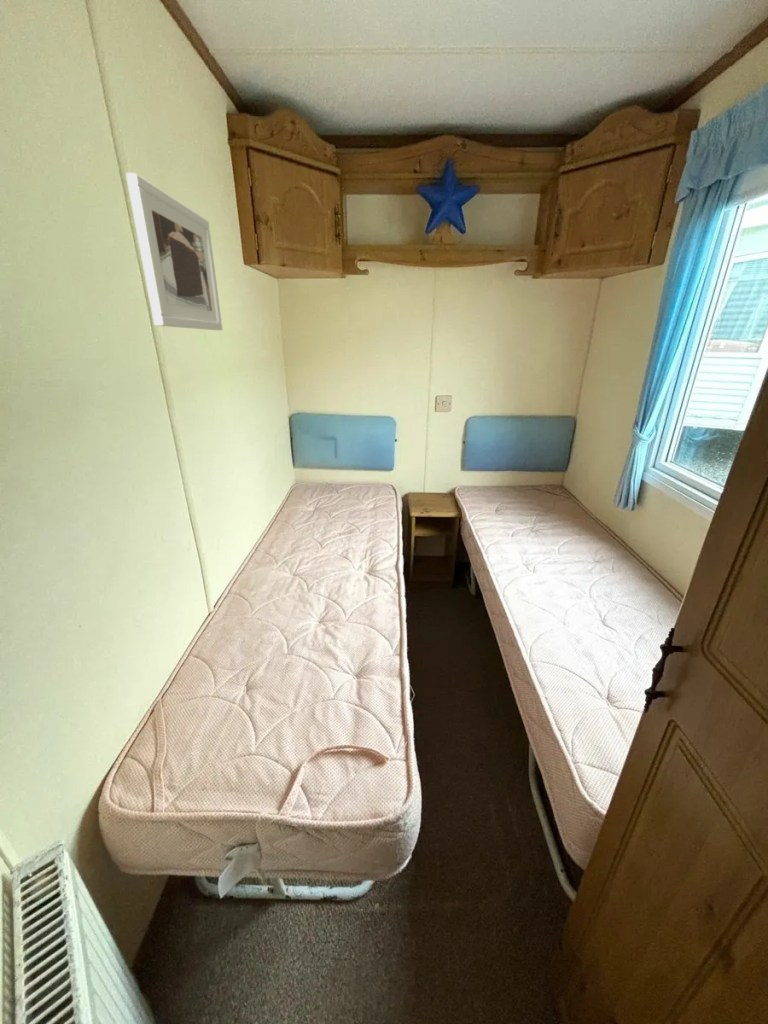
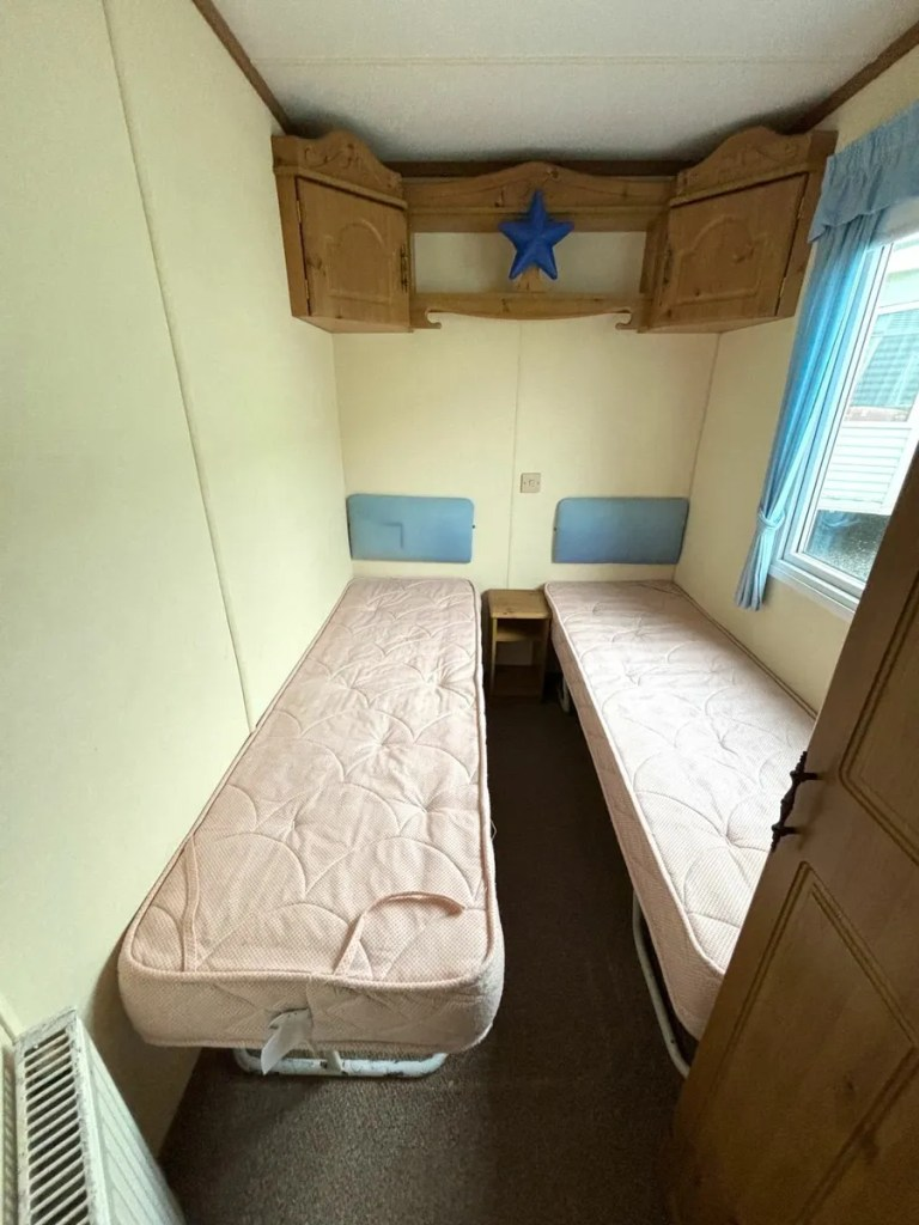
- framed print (184, 267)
